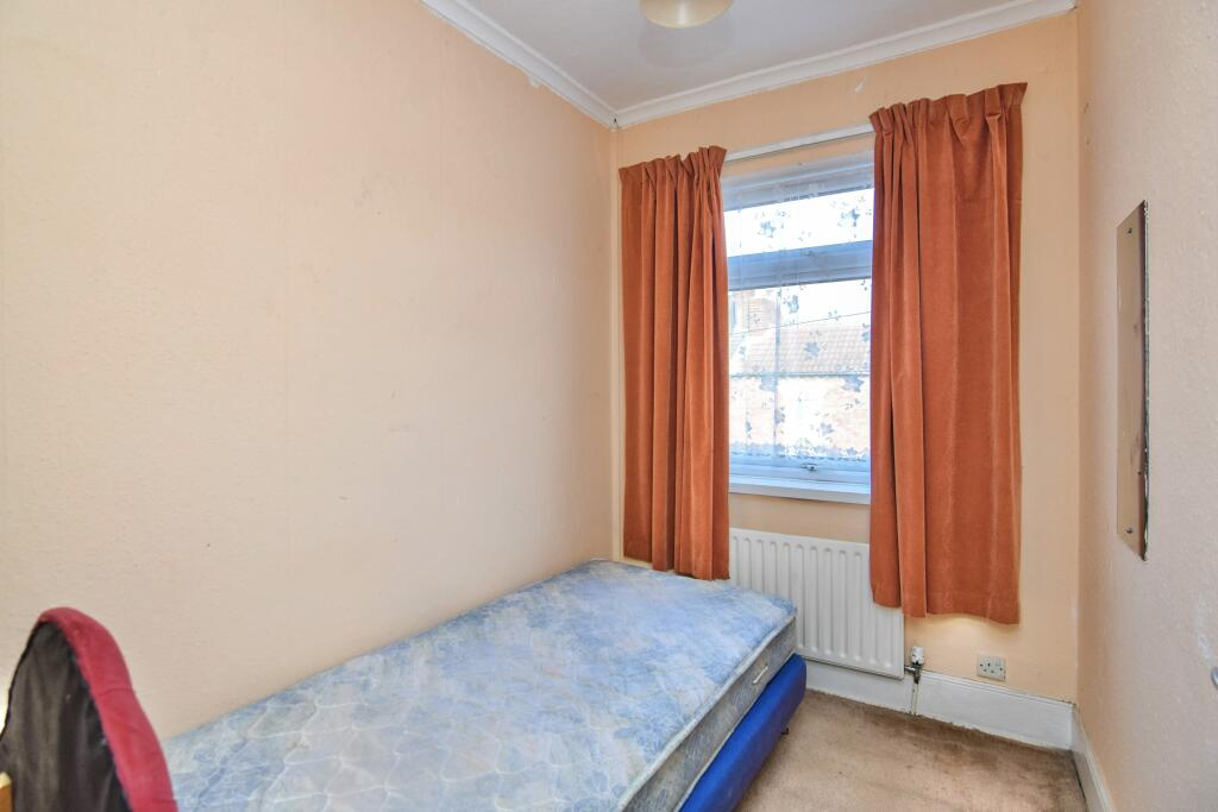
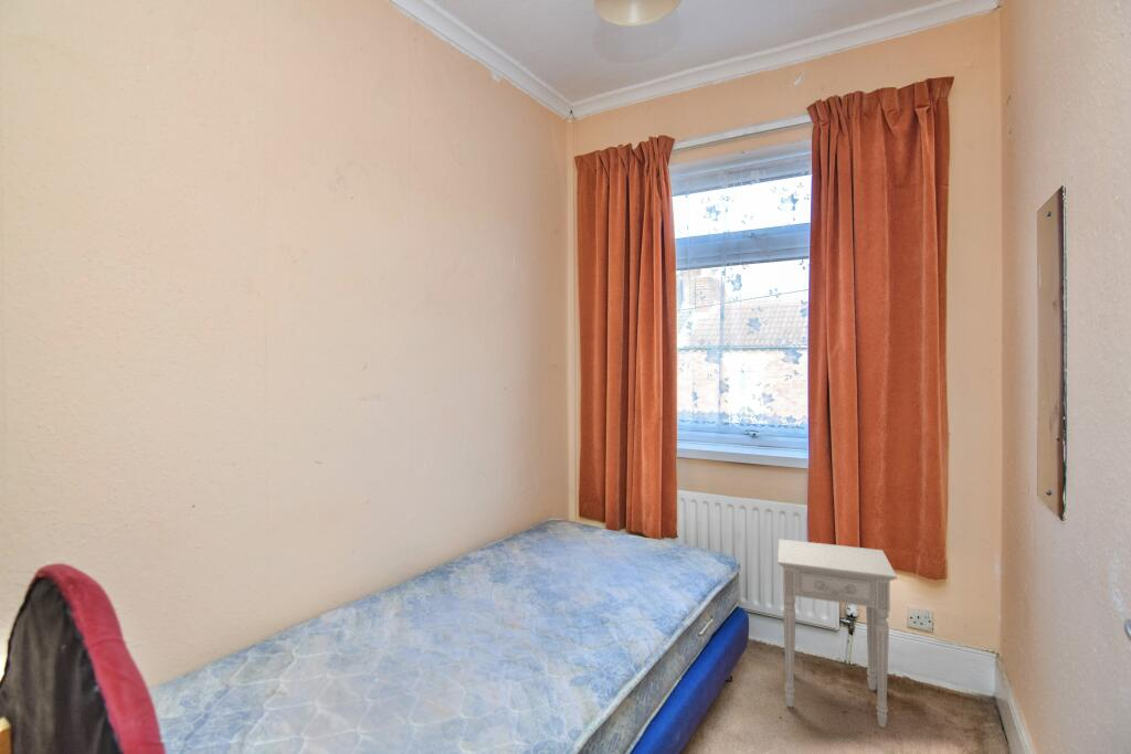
+ nightstand (836, 602)
